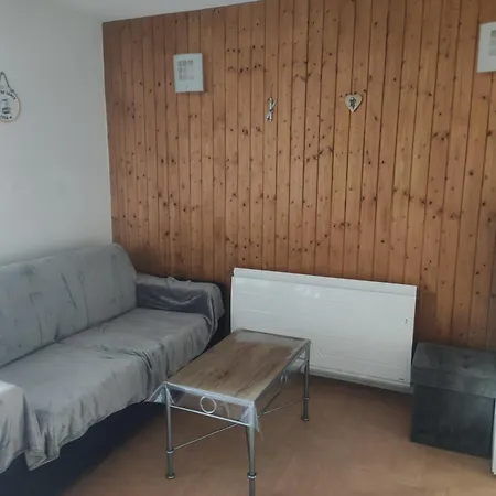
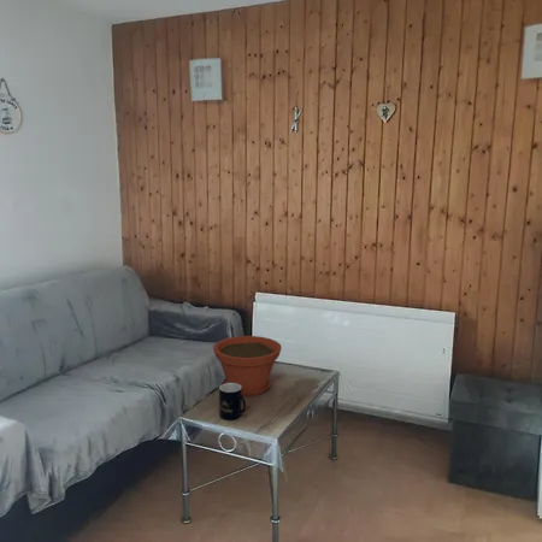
+ mug (234, 401)
+ plant pot (247, 367)
